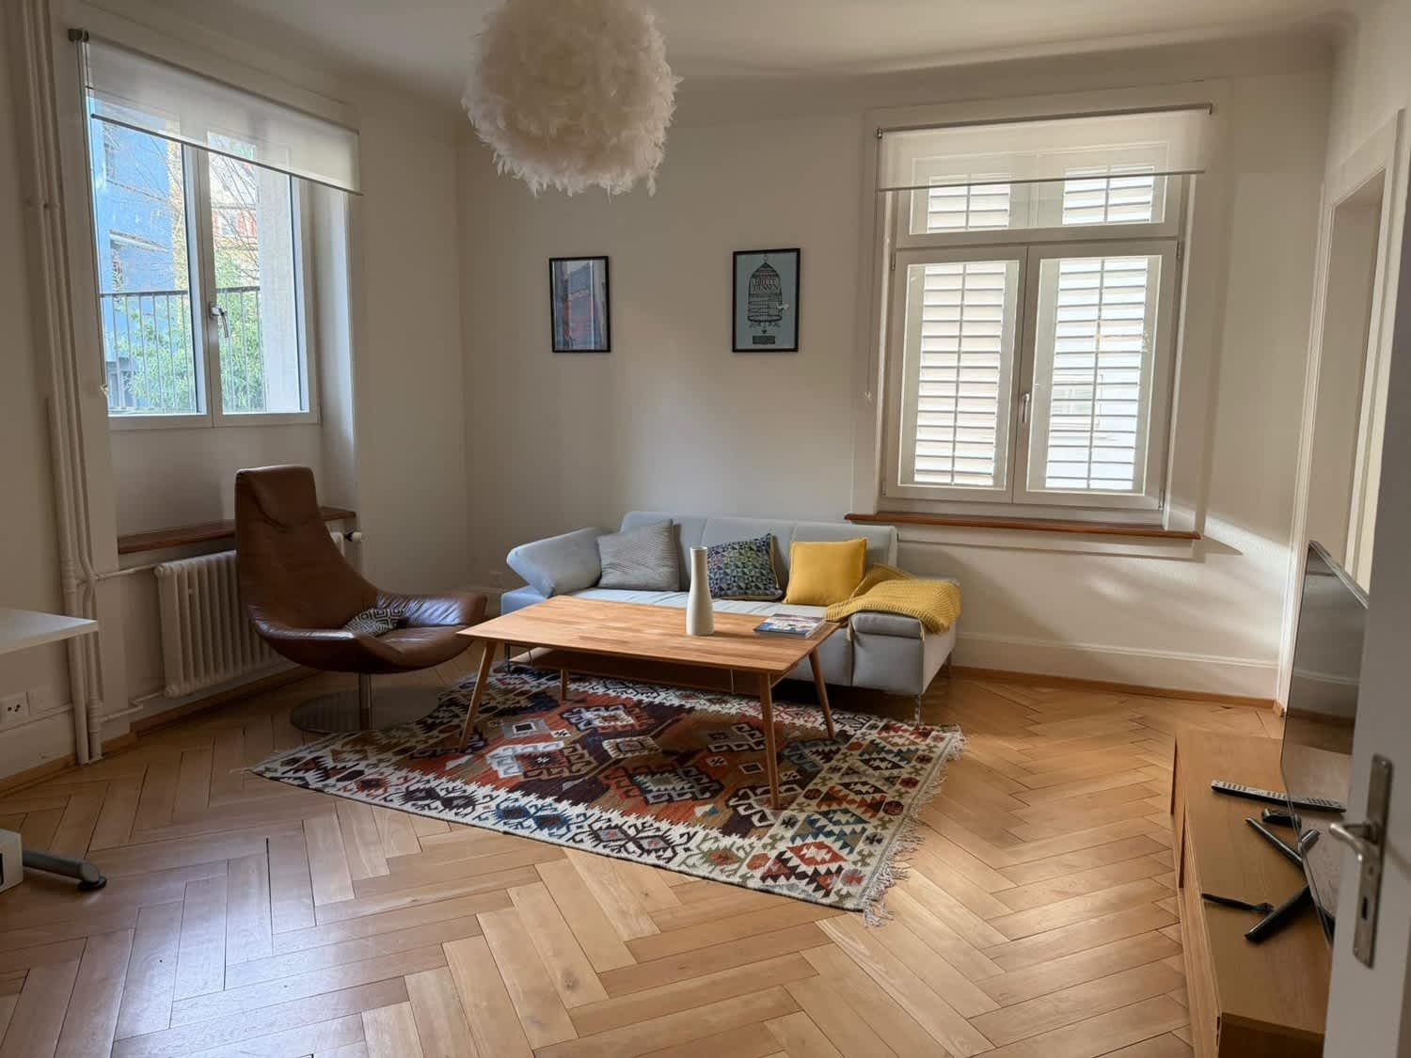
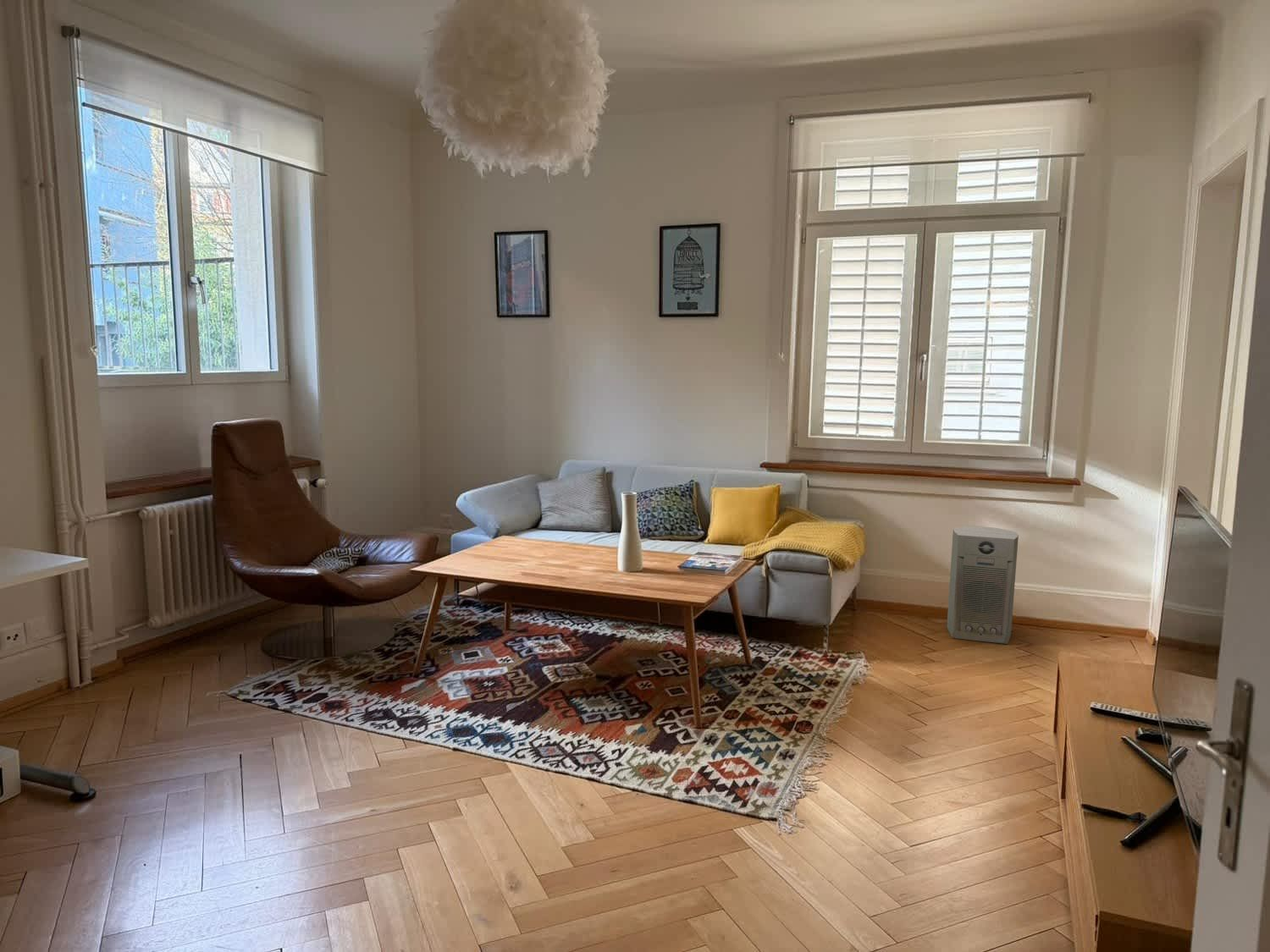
+ fan (981, 581)
